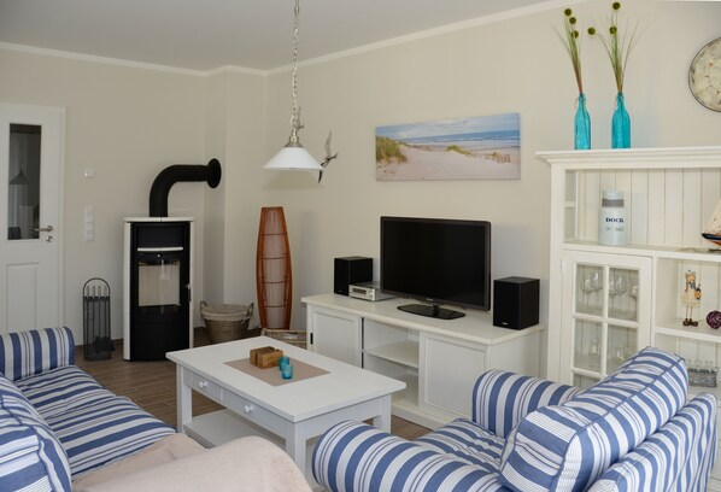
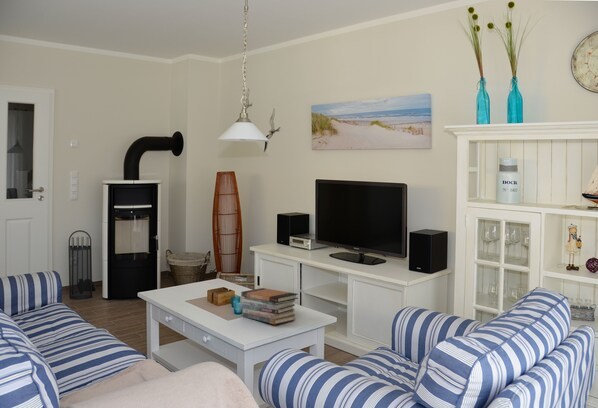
+ book stack (268, 305)
